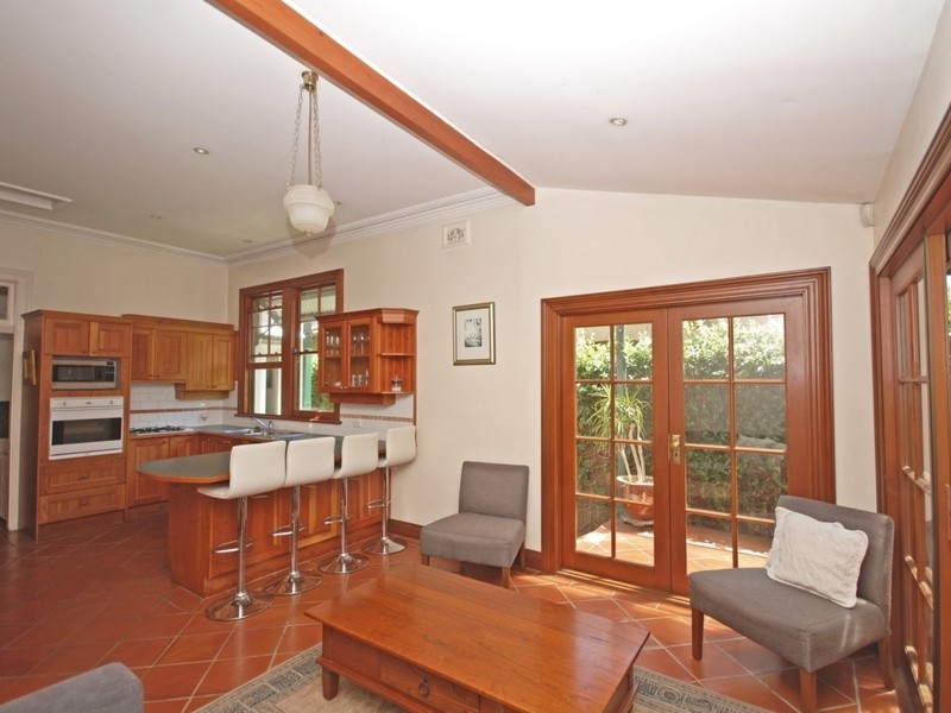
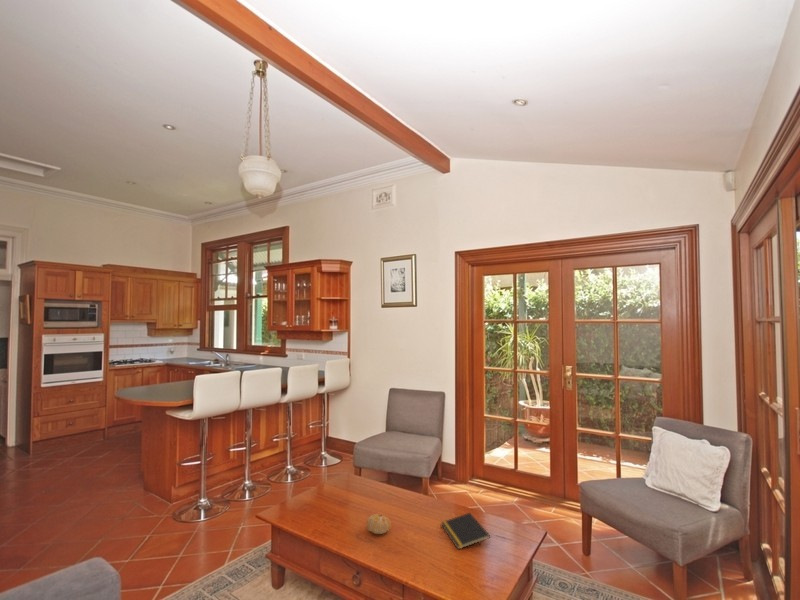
+ notepad (464, 529)
+ fruit (378, 523)
